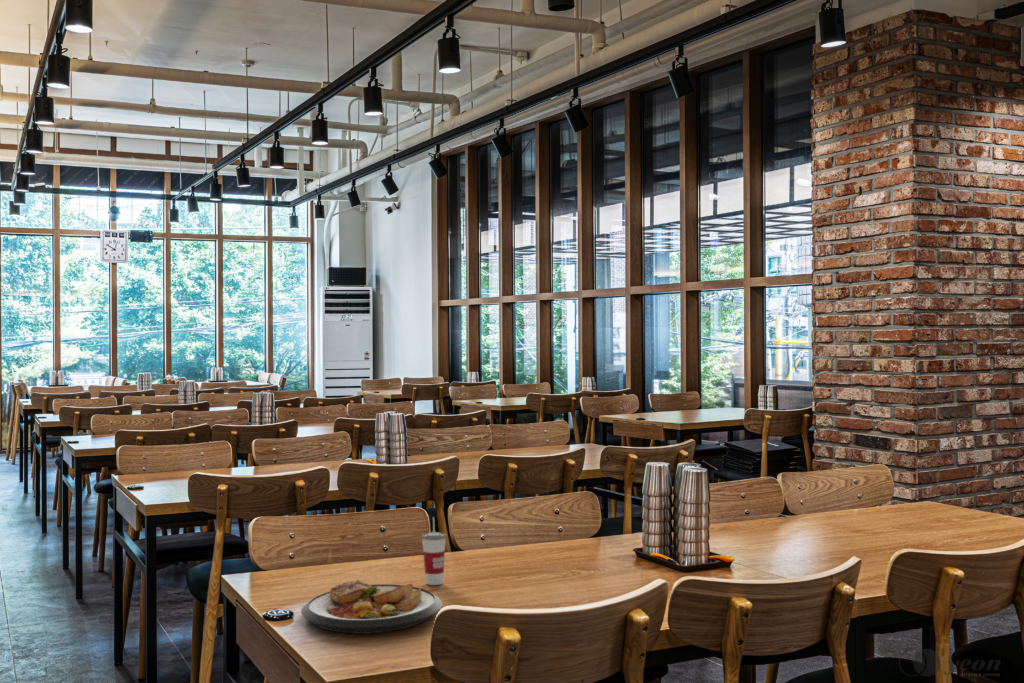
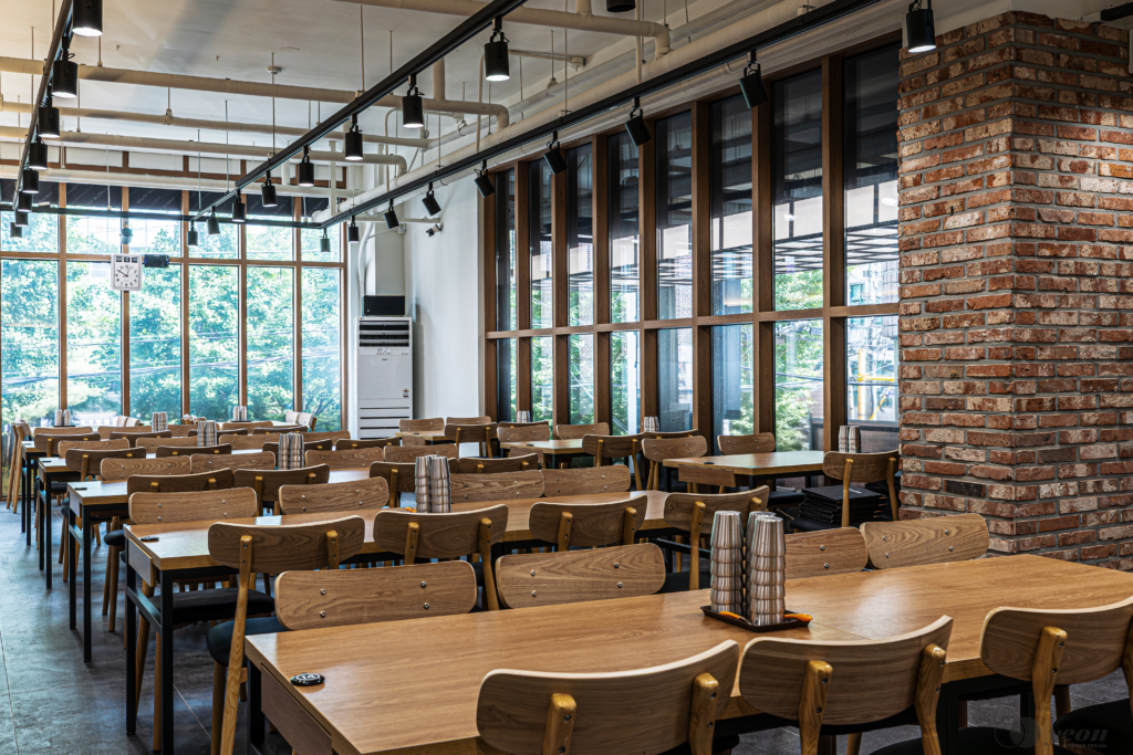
- cup (434, 550)
- plate (372, 602)
